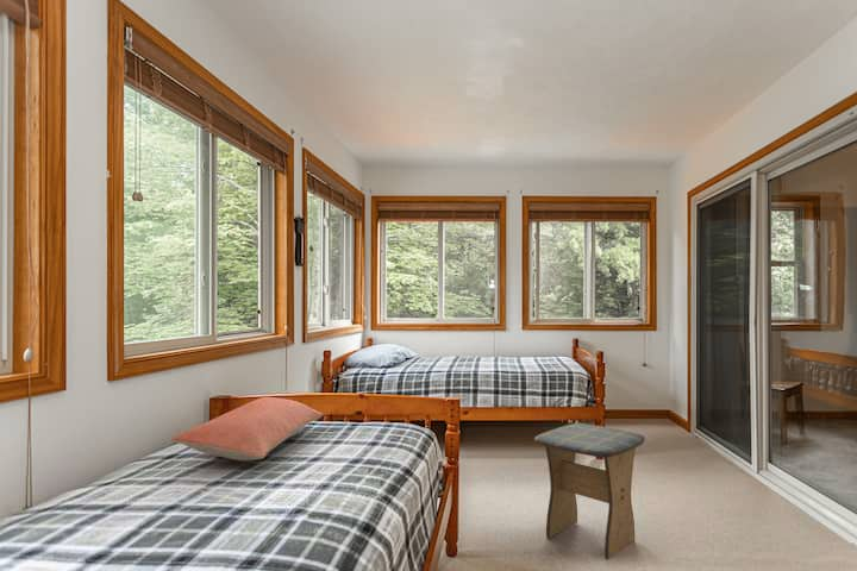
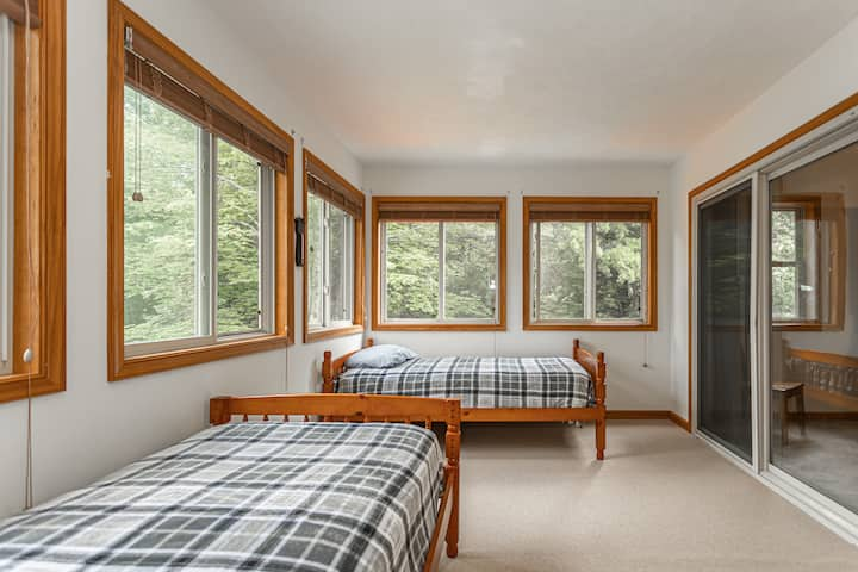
- stool (589, 487)
- pillow (257, 426)
